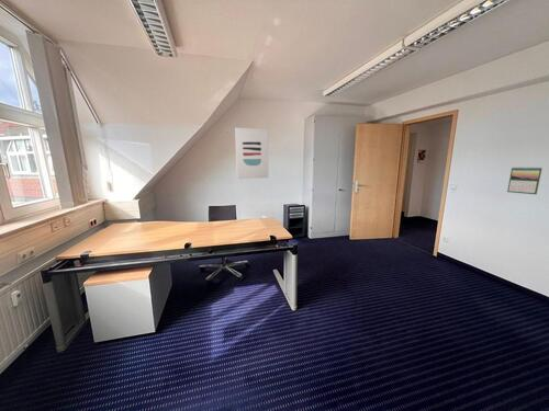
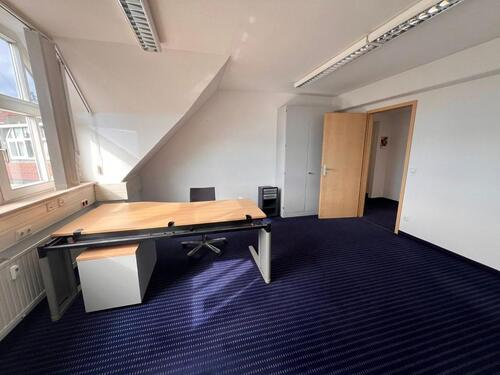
- calendar (524, 180)
- wall art (251, 153)
